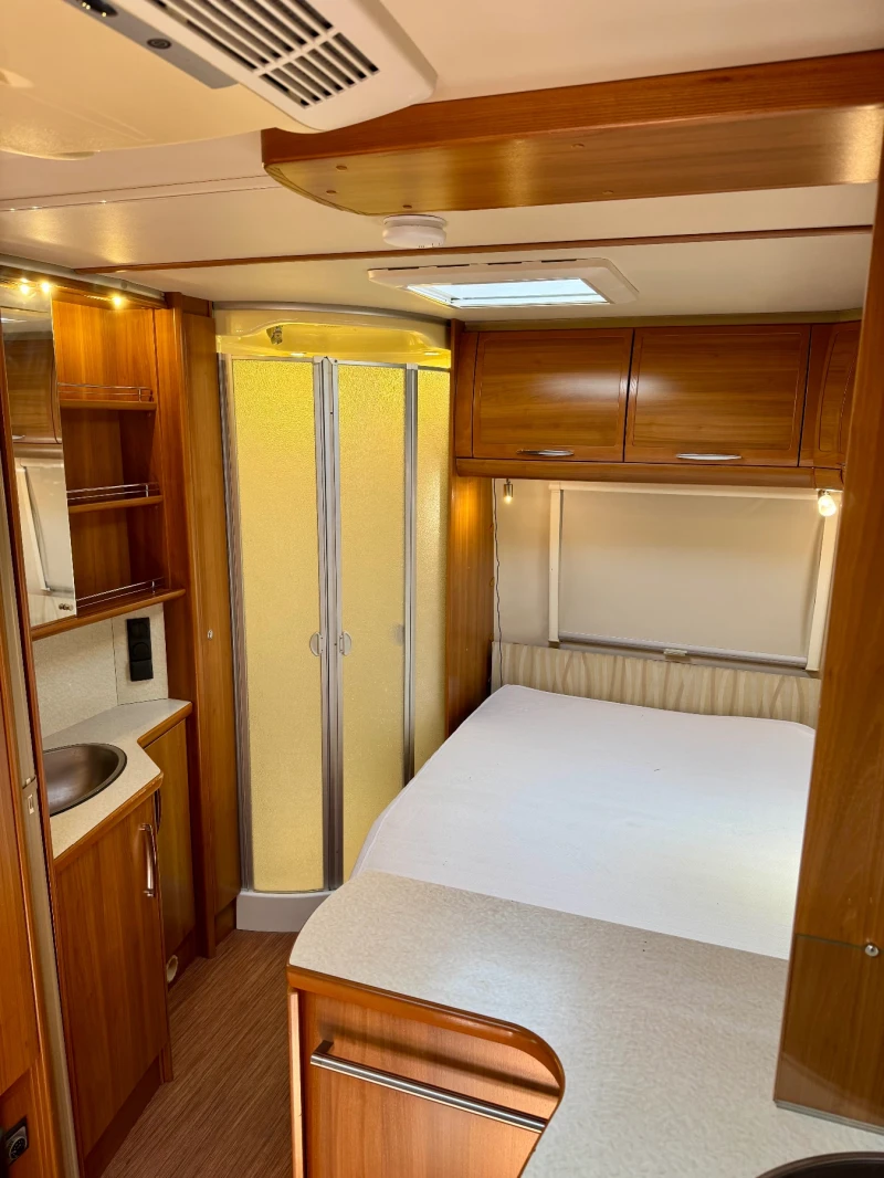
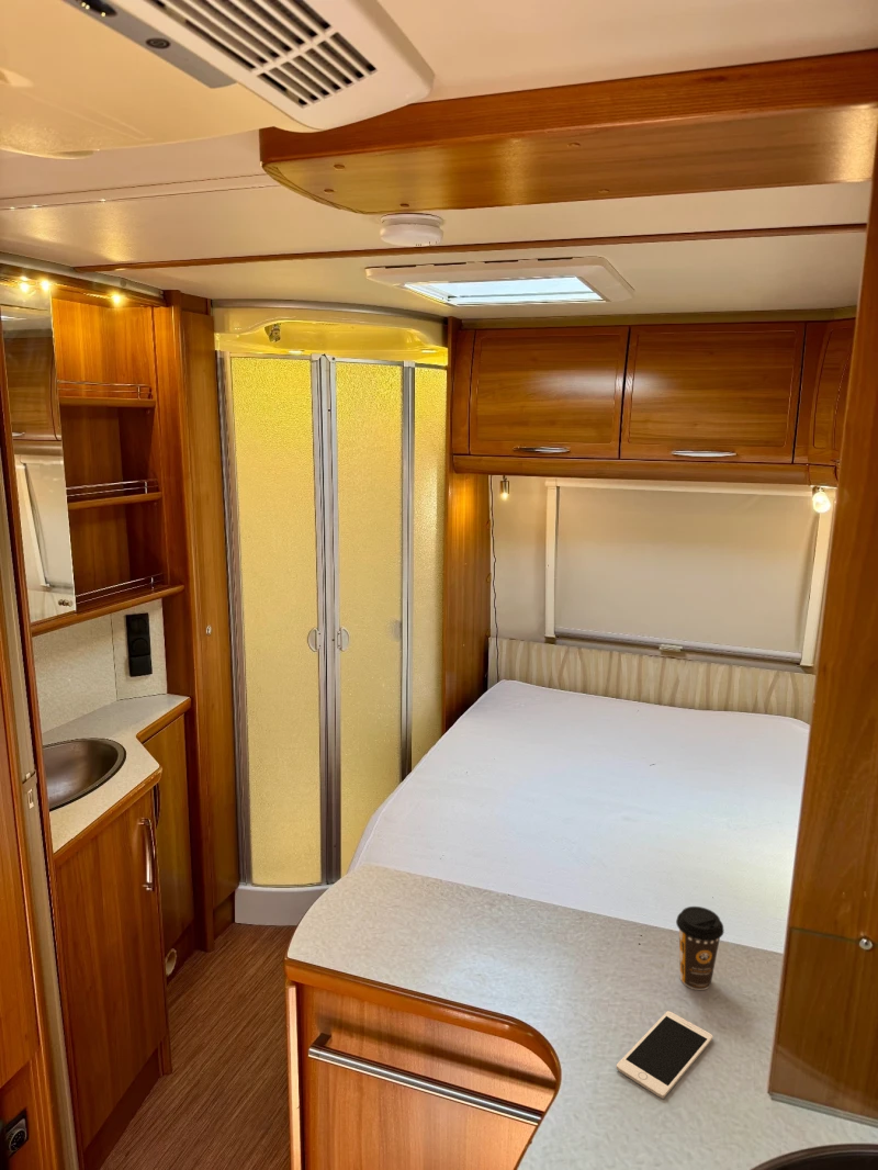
+ coffee cup (697, 948)
+ cell phone (665, 1051)
